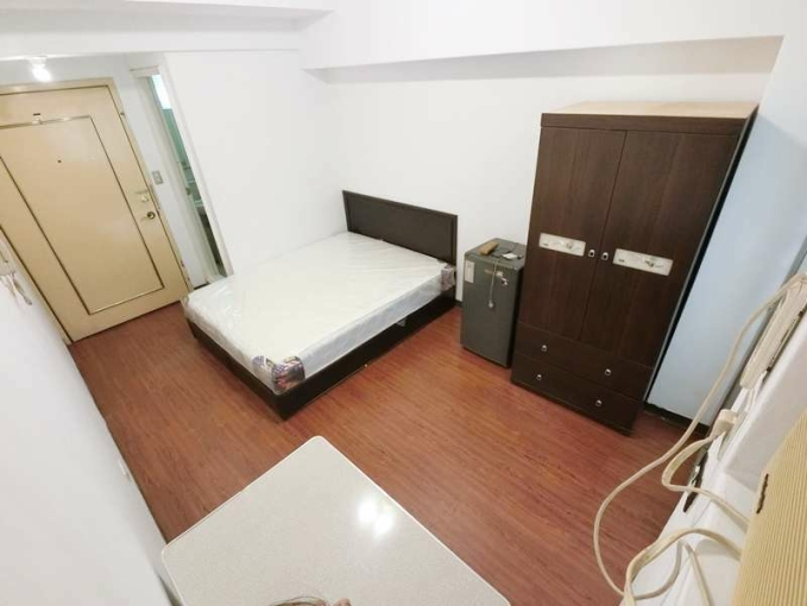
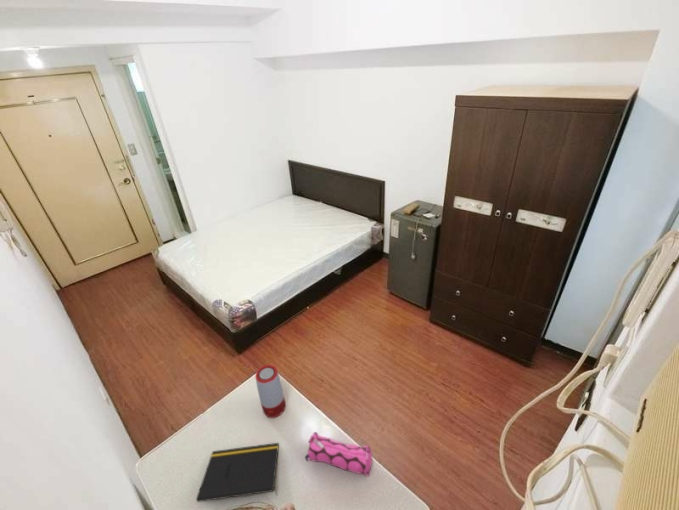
+ speaker (270, 391)
+ notepad (240, 470)
+ pencil case (339, 452)
